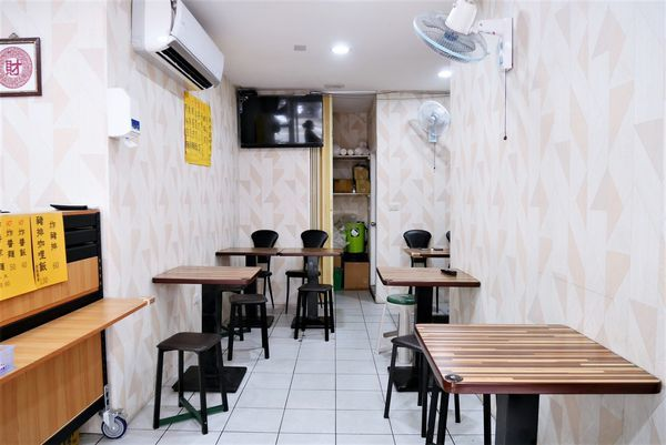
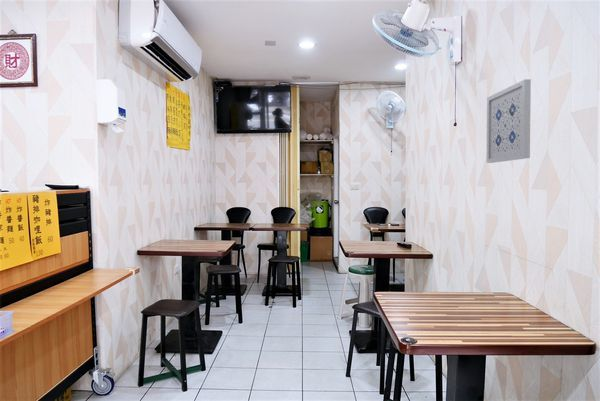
+ wall art (506, 125)
